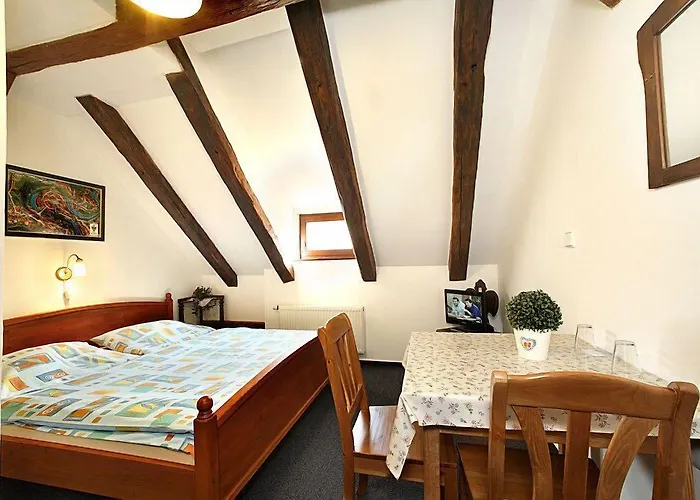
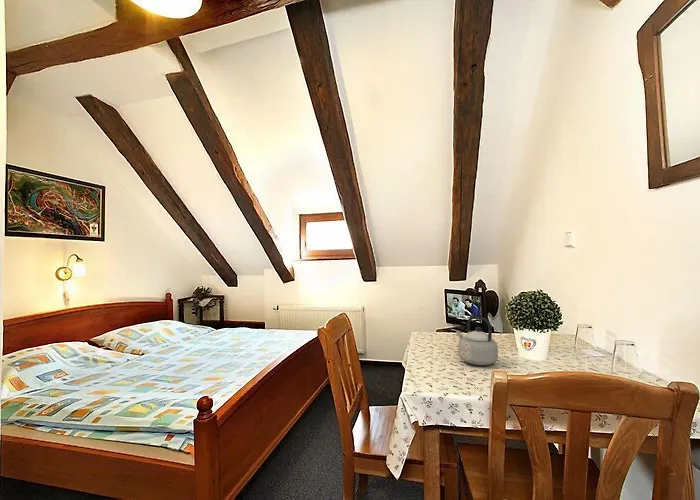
+ teapot (473, 338)
